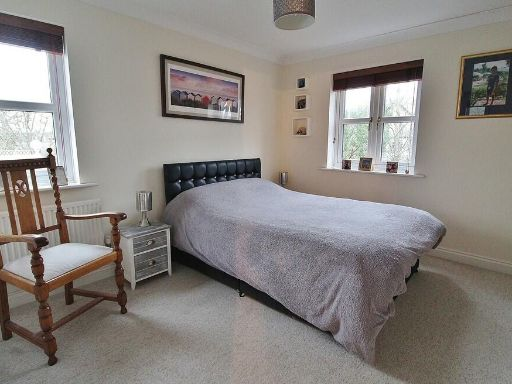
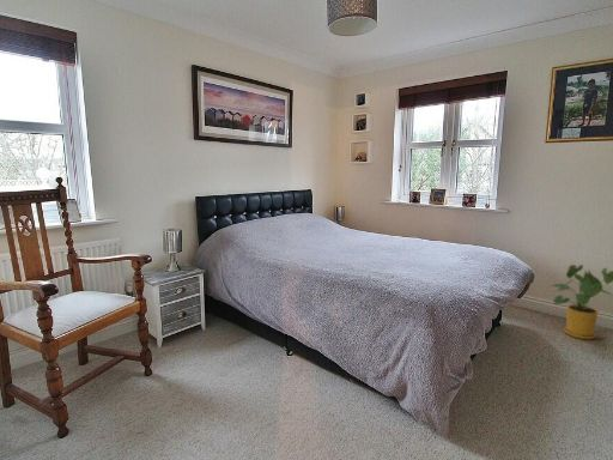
+ house plant (579, 301)
